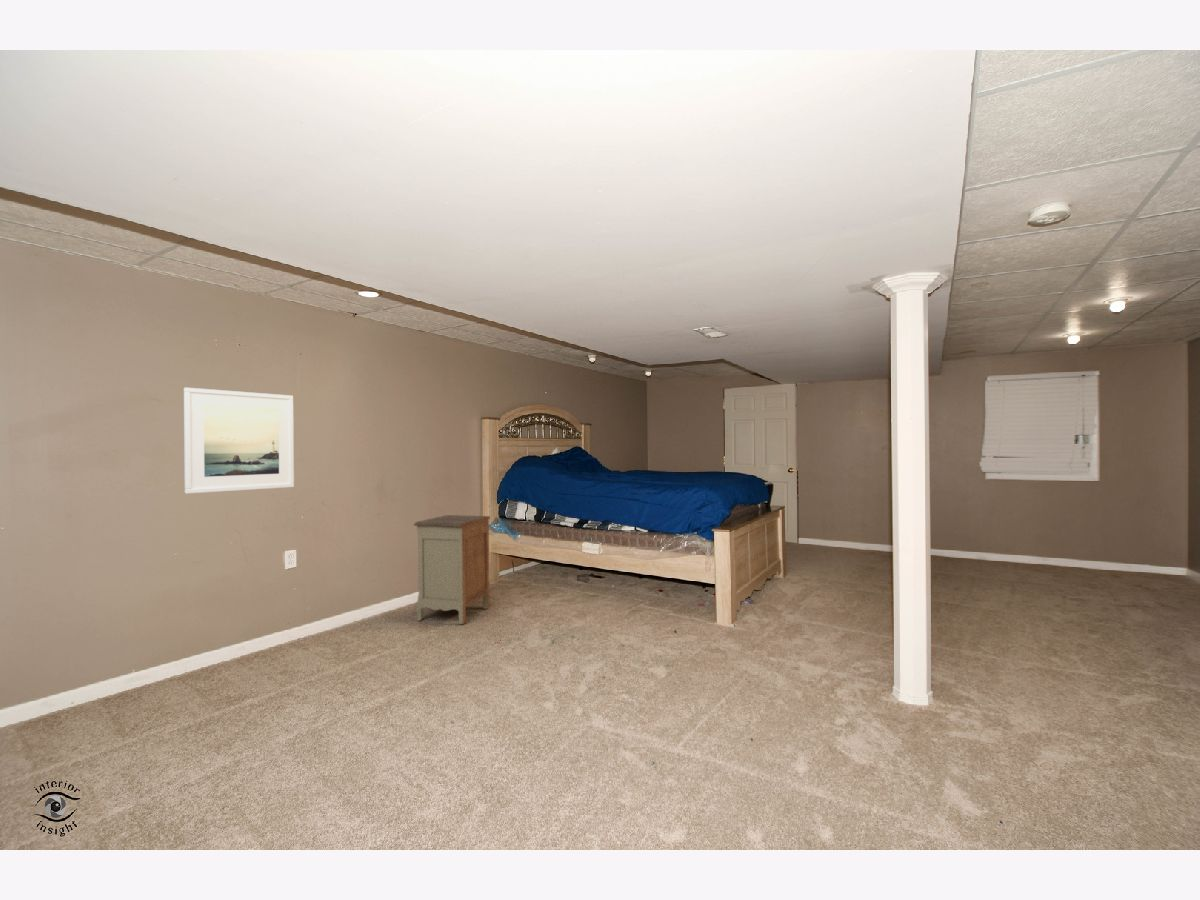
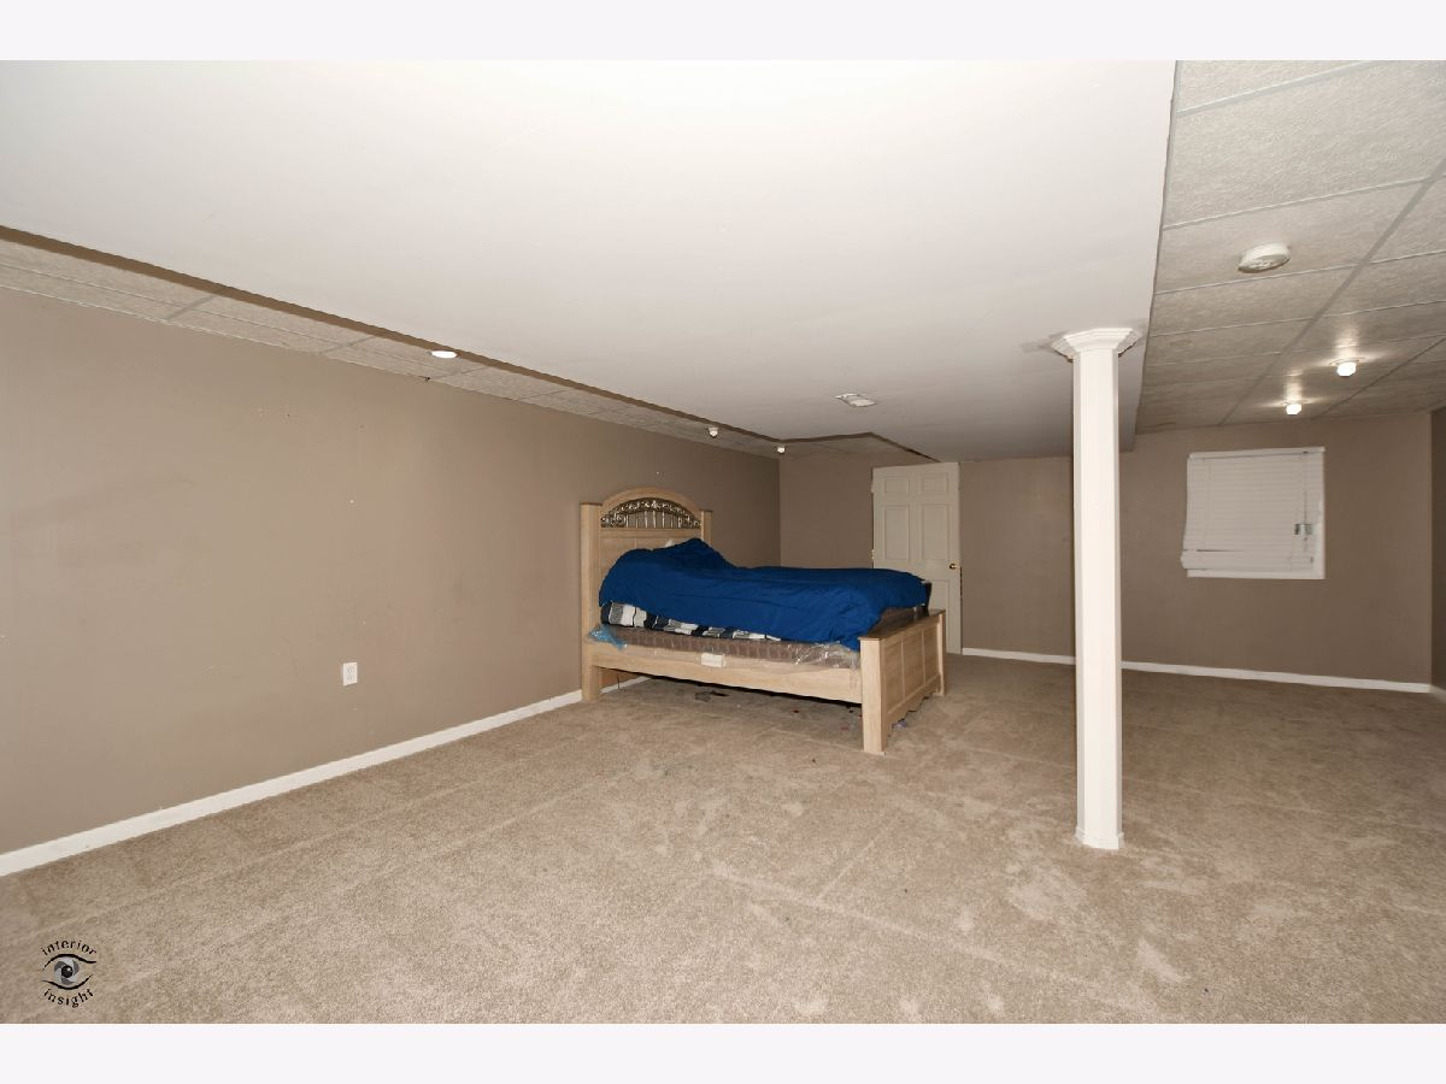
- nightstand (450, 566)
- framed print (242, 441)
